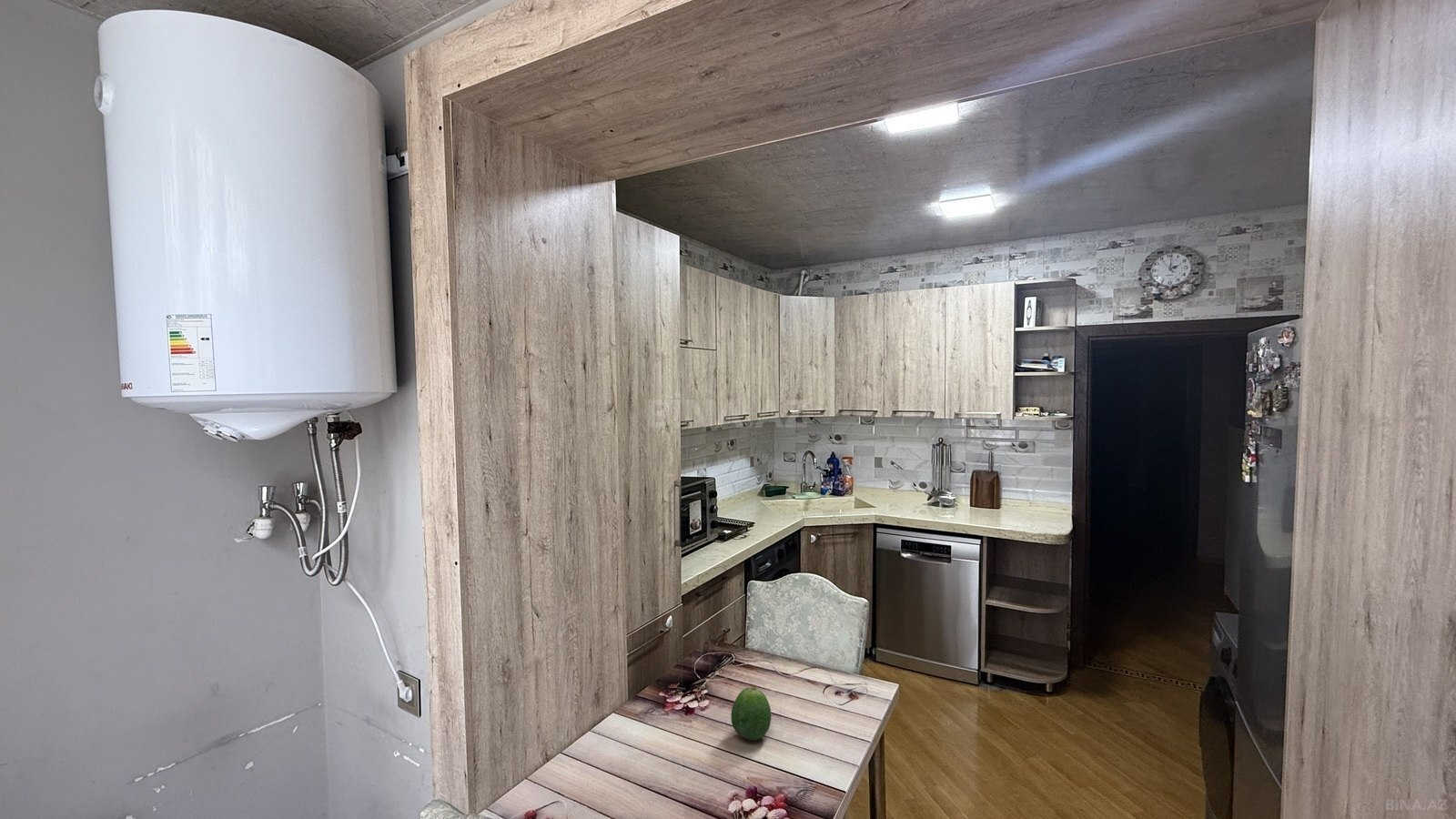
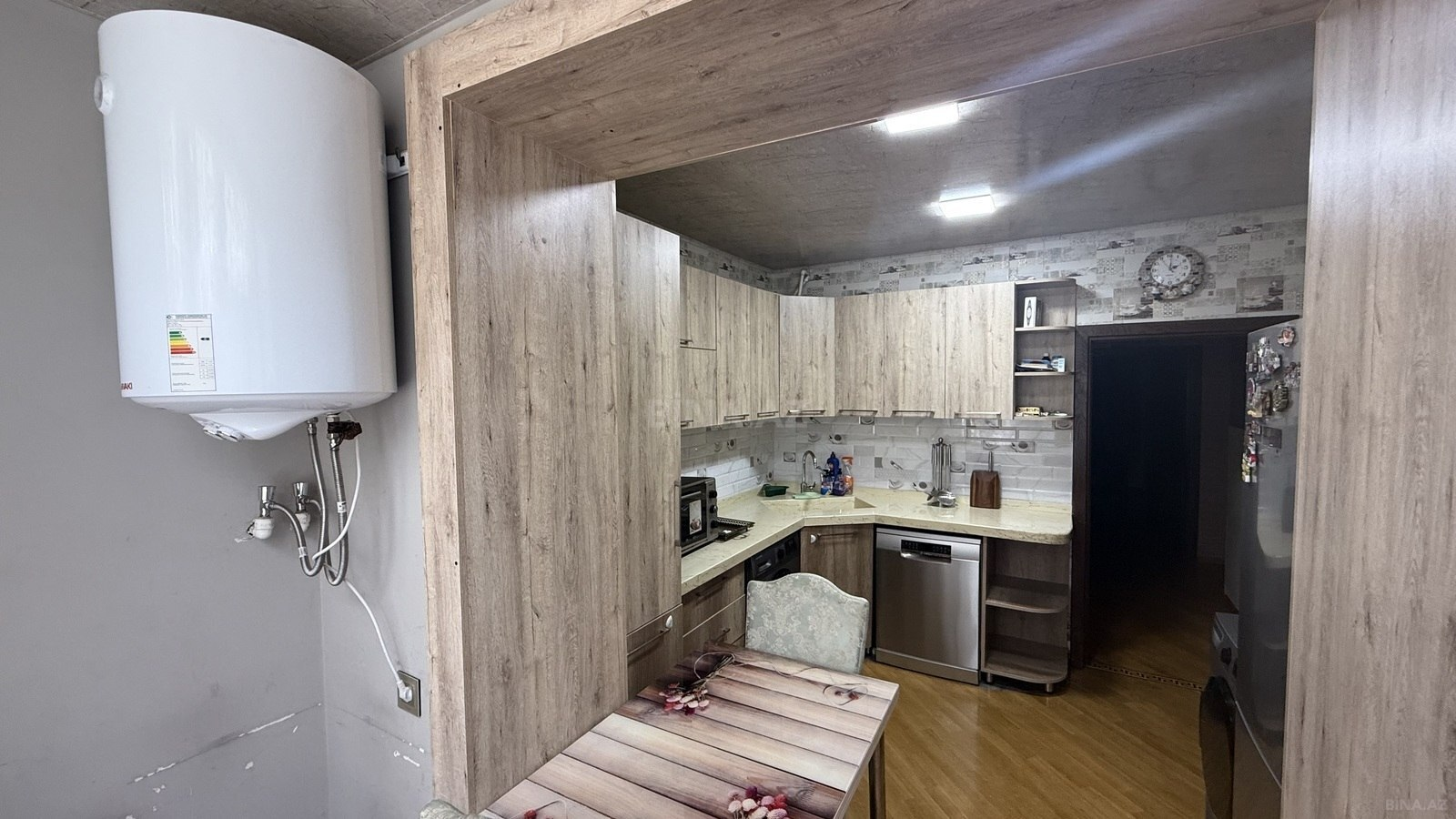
- fruit (751, 713)
